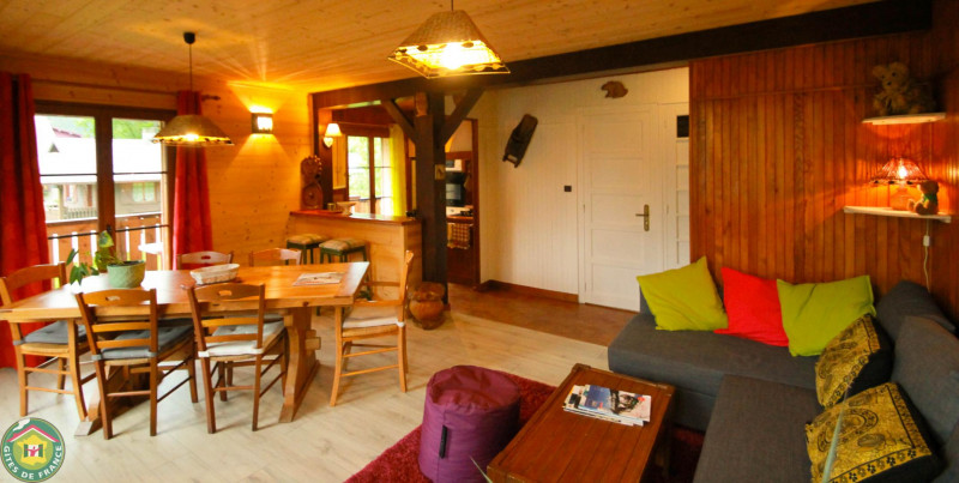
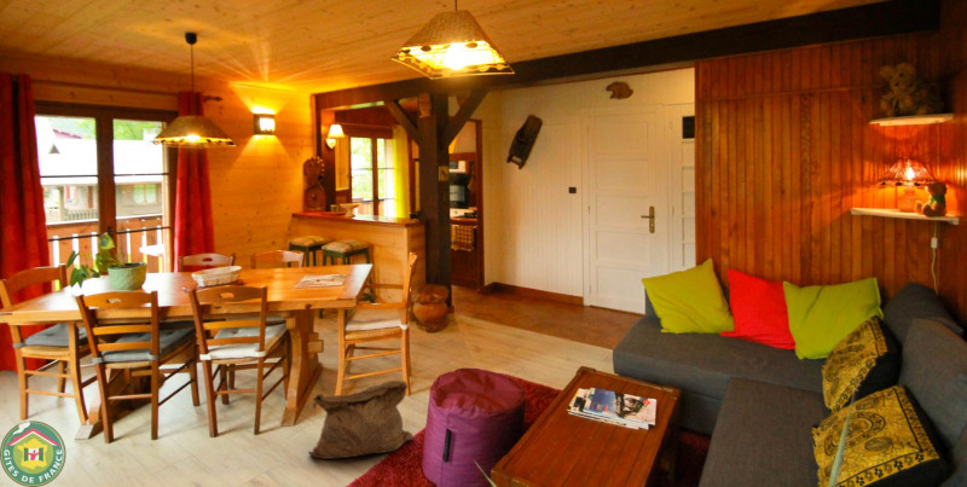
+ bag (361, 417)
